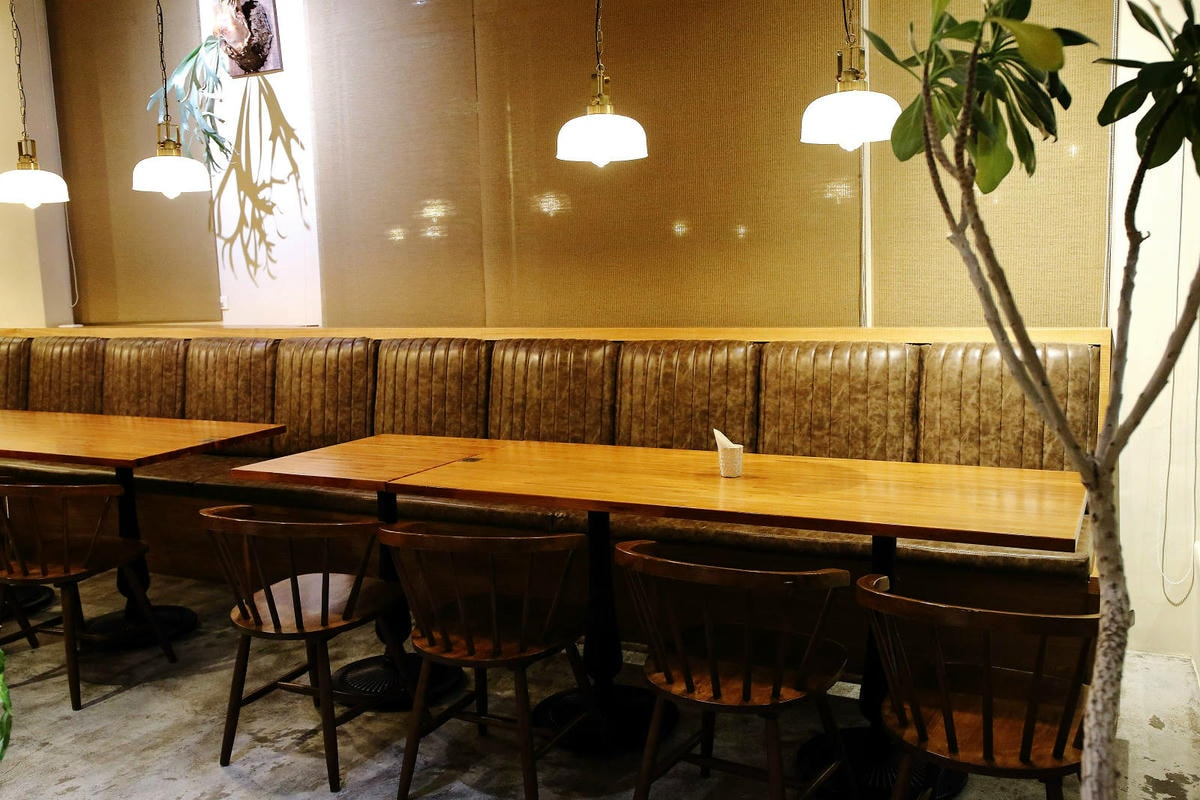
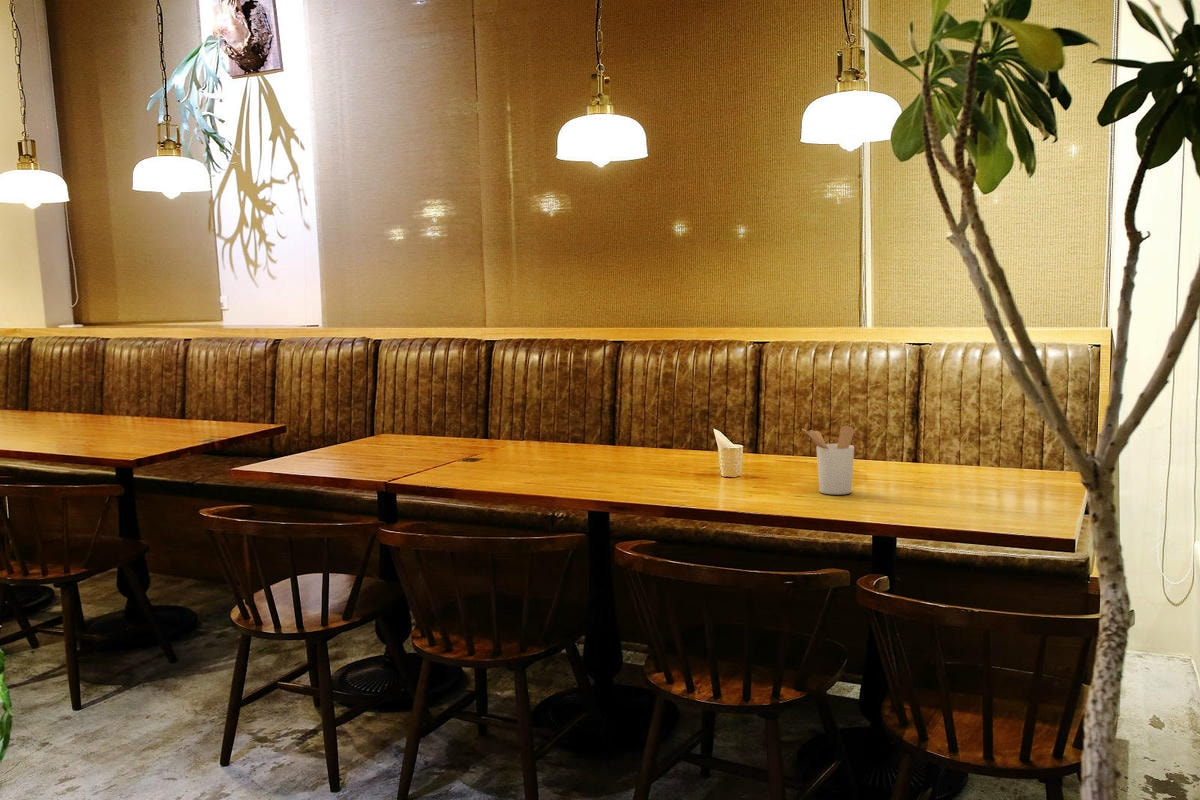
+ utensil holder (827, 458)
